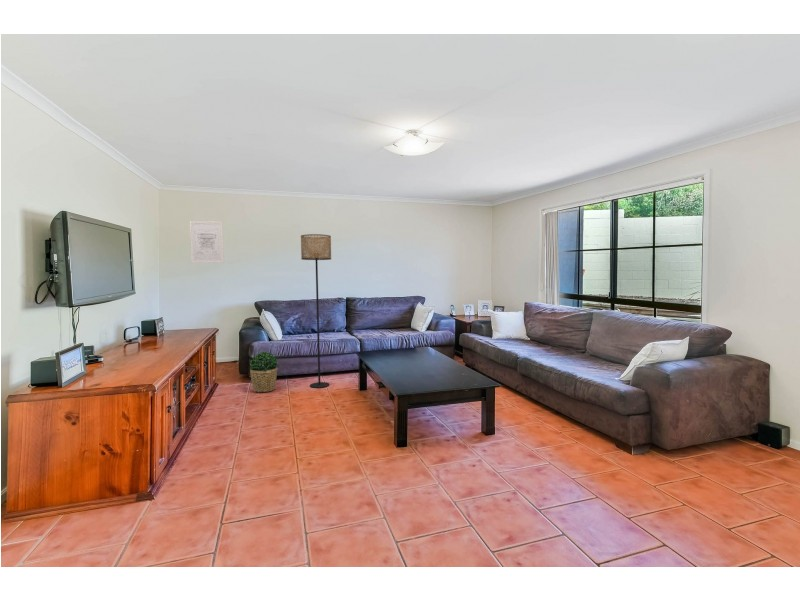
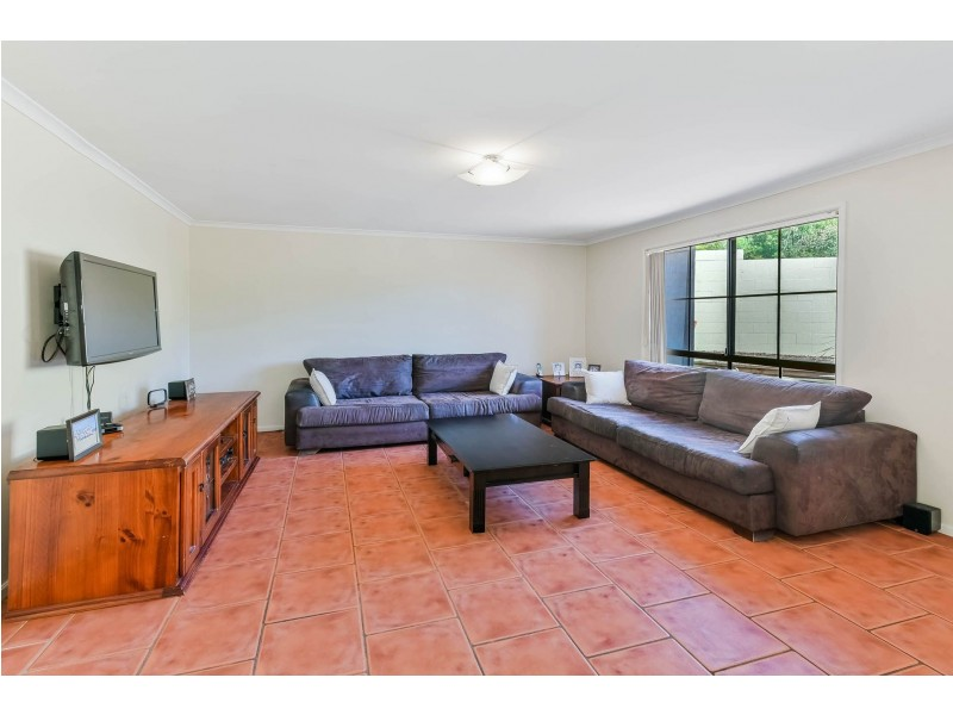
- floor lamp (317, 311)
- wall art (207, 242)
- potted plant (263, 371)
